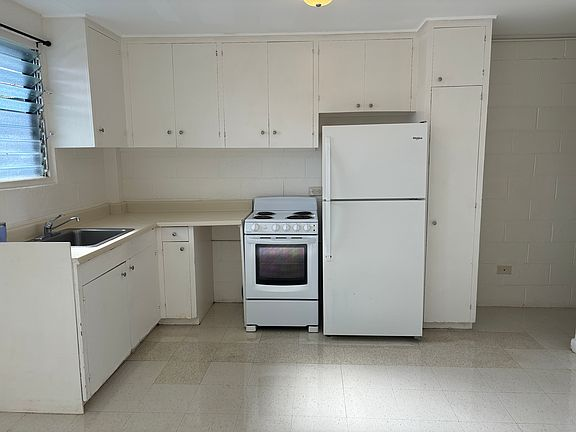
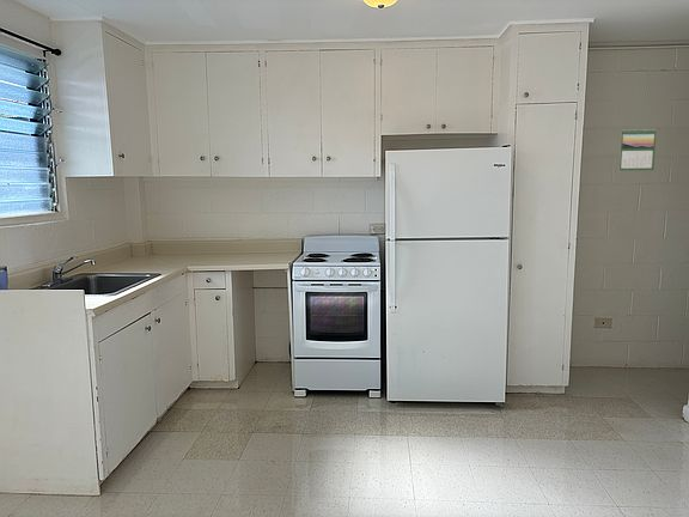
+ calendar (636, 150)
